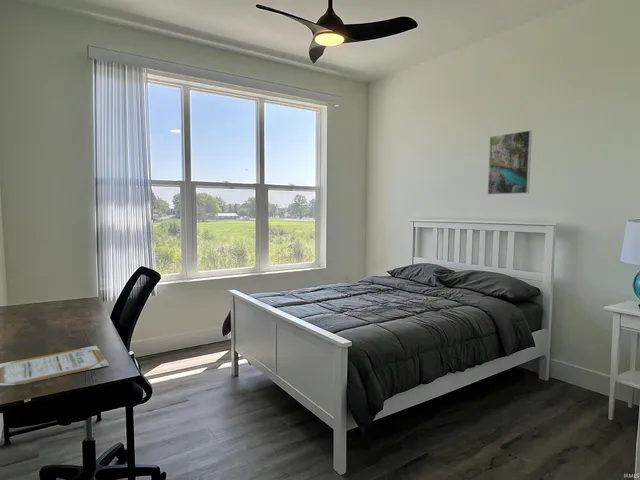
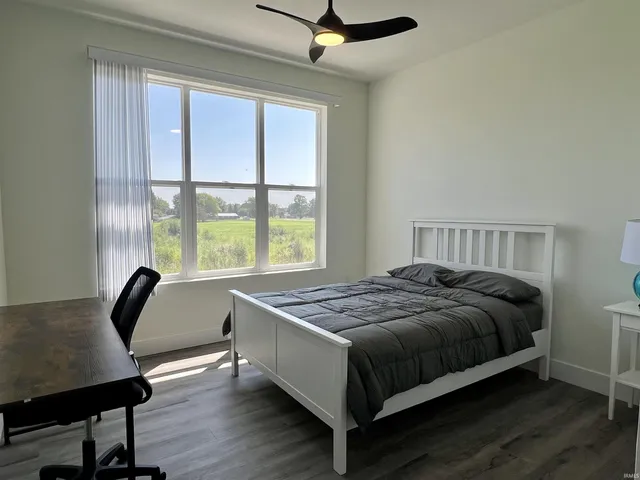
- picture frame (52, 364)
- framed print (508, 164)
